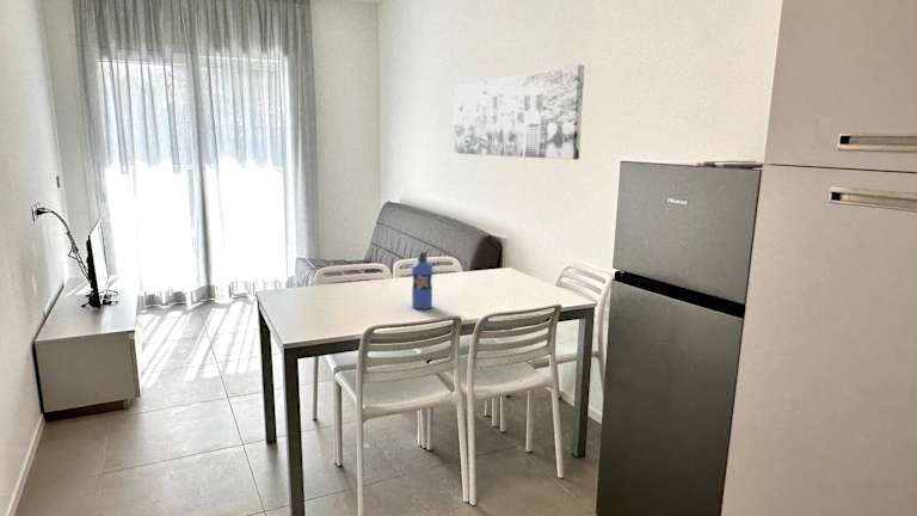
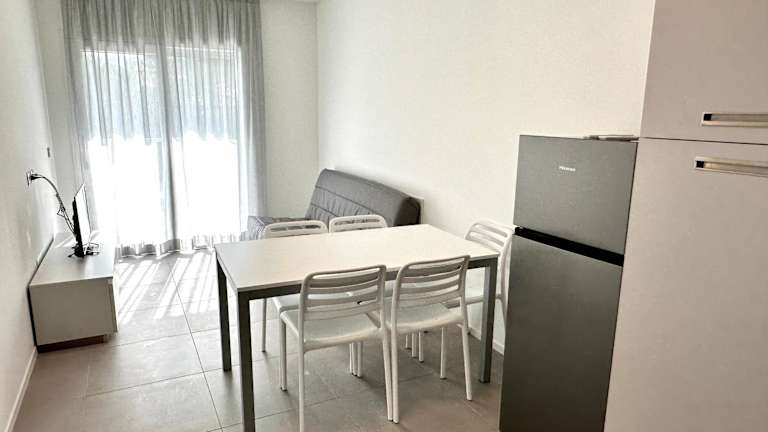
- wall art (506, 117)
- water bottle (421, 280)
